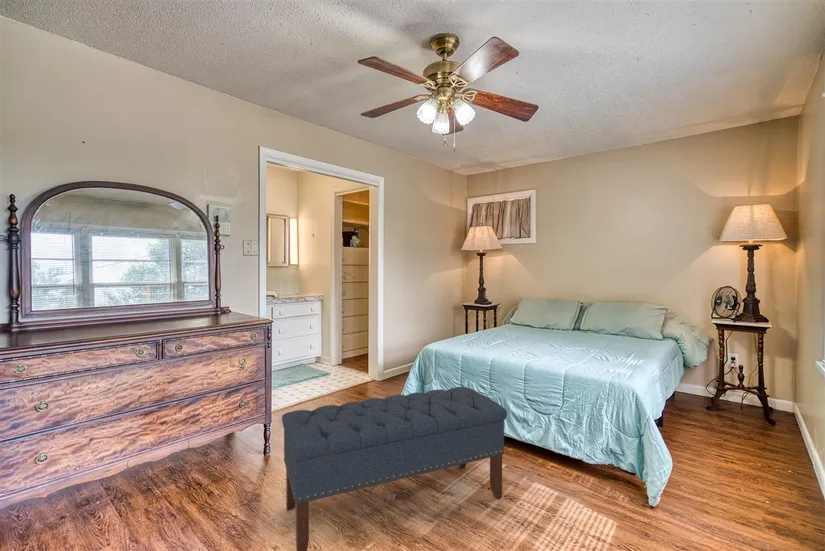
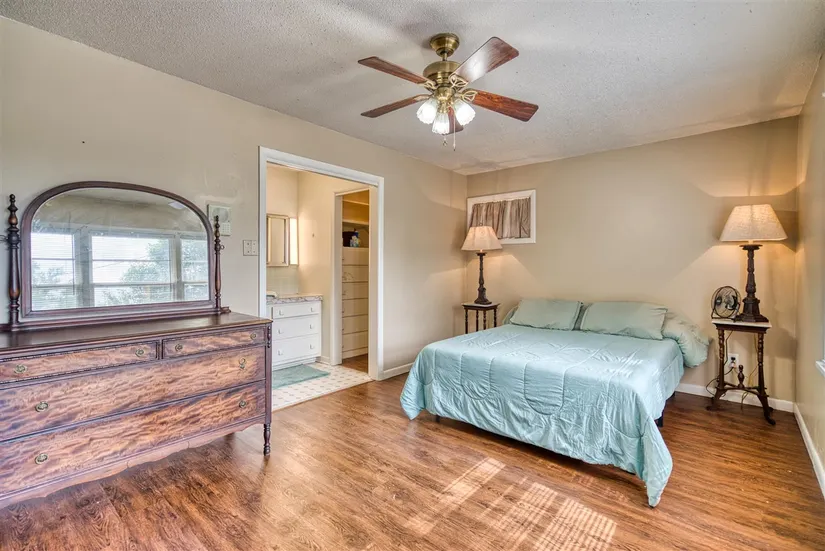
- bench (396, 453)
